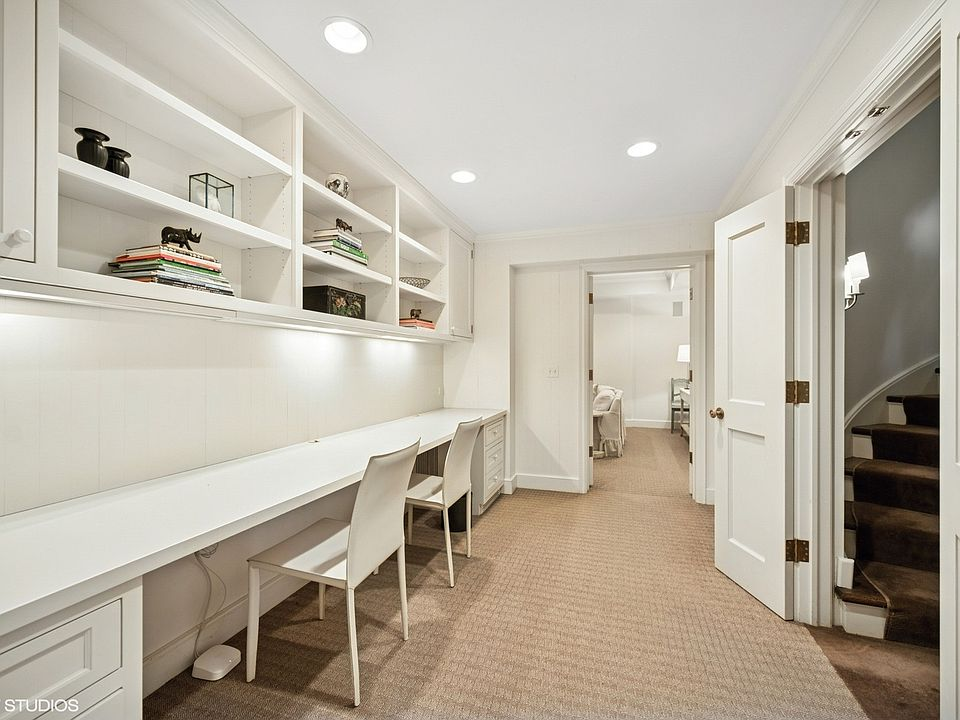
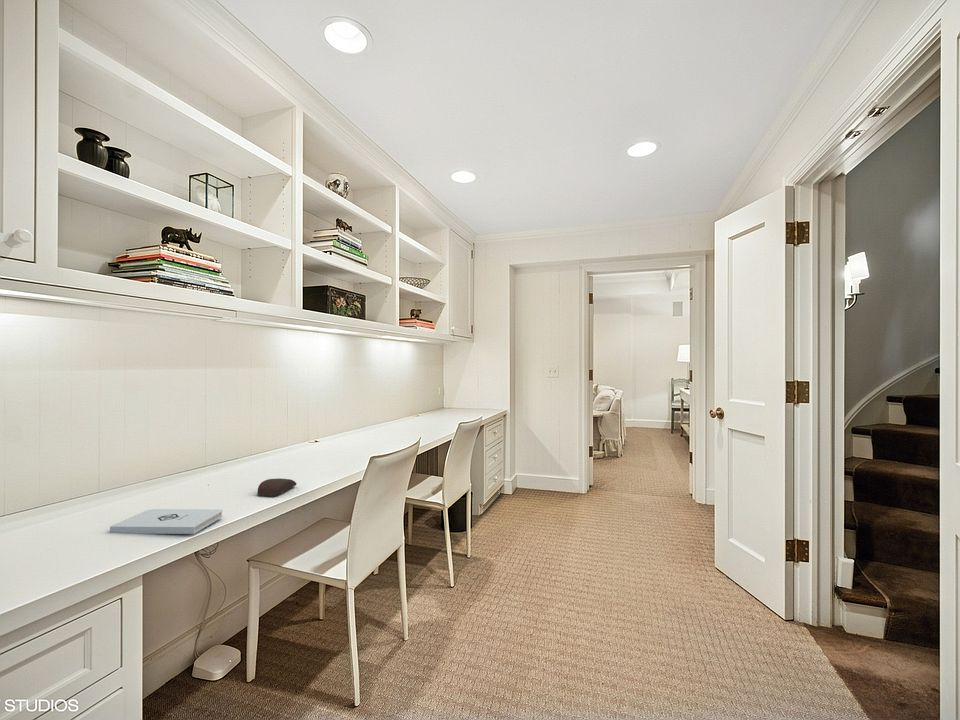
+ computer mouse (277, 484)
+ notepad (170, 520)
